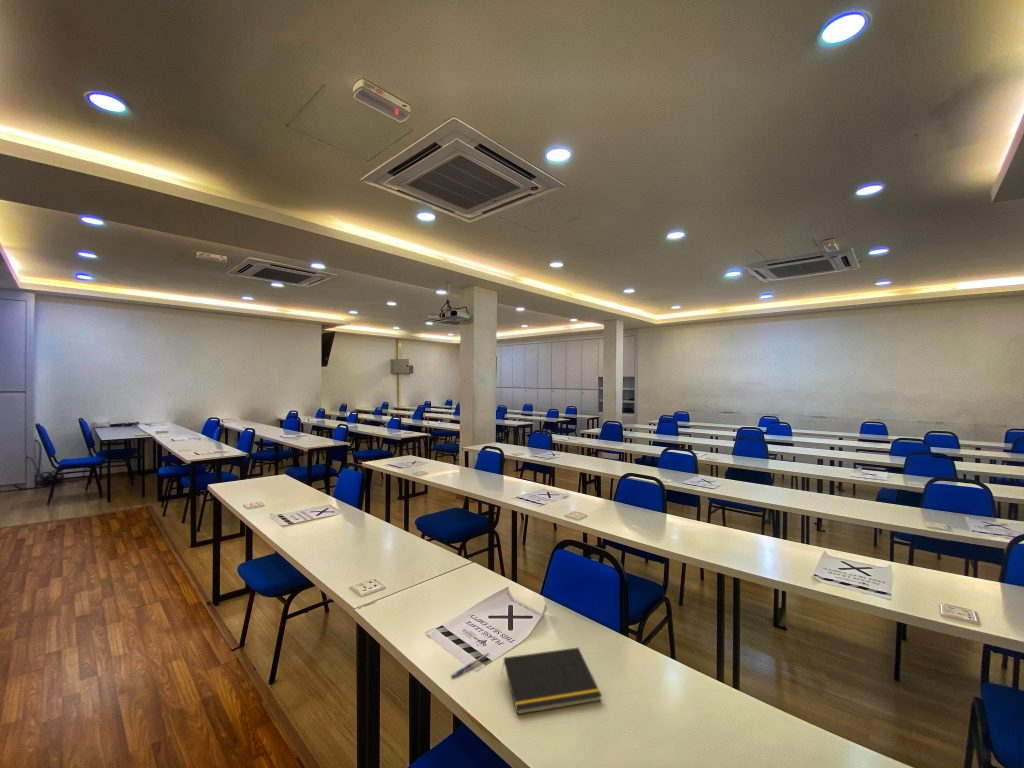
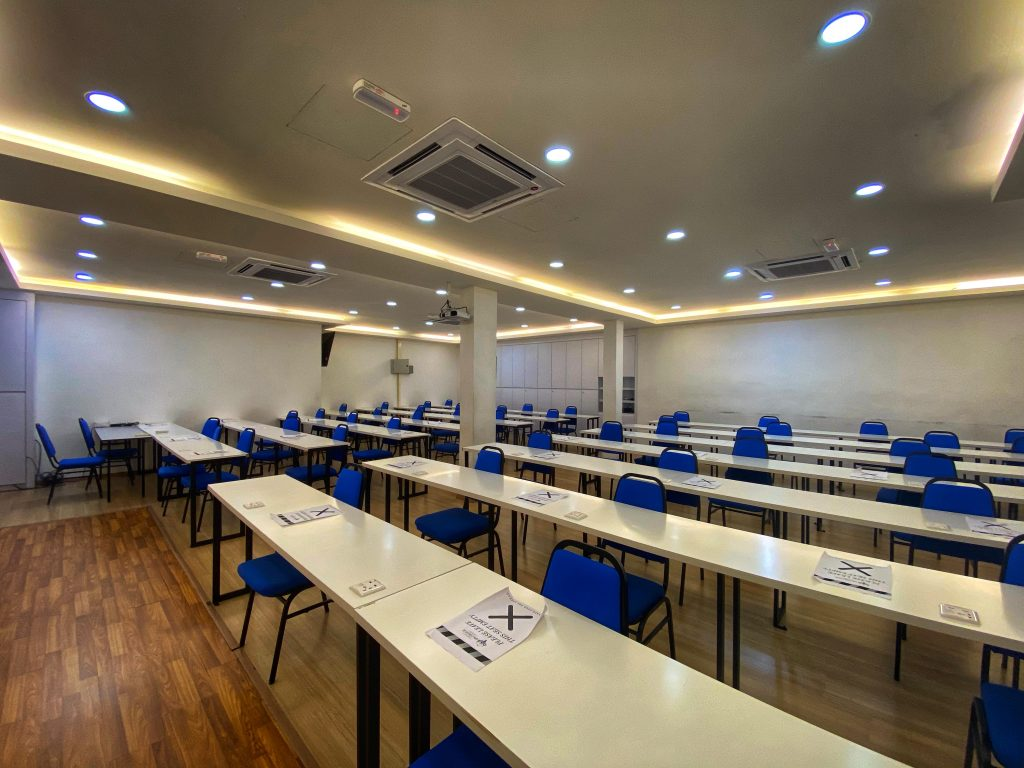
- pen (471, 664)
- notepad (550, 678)
